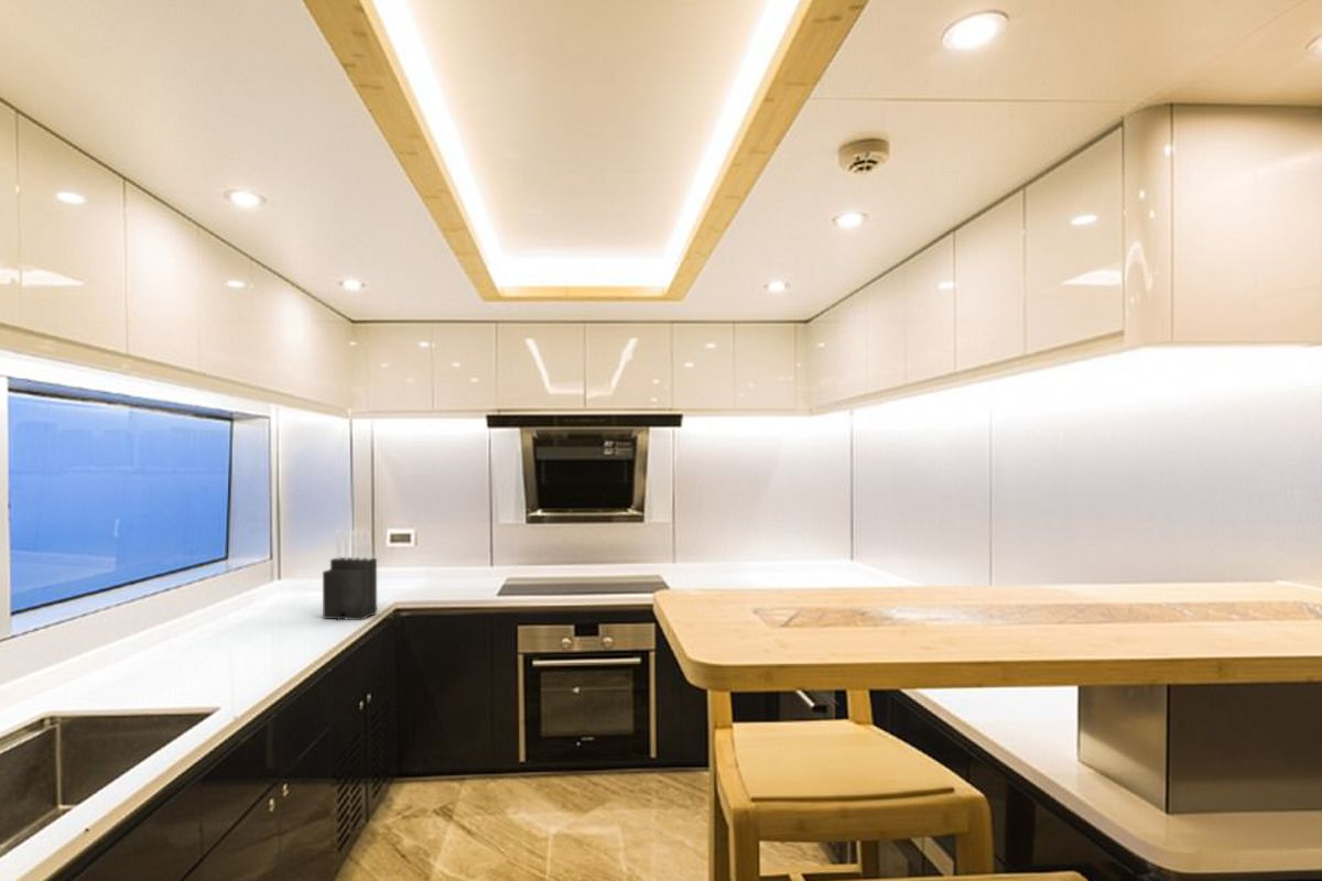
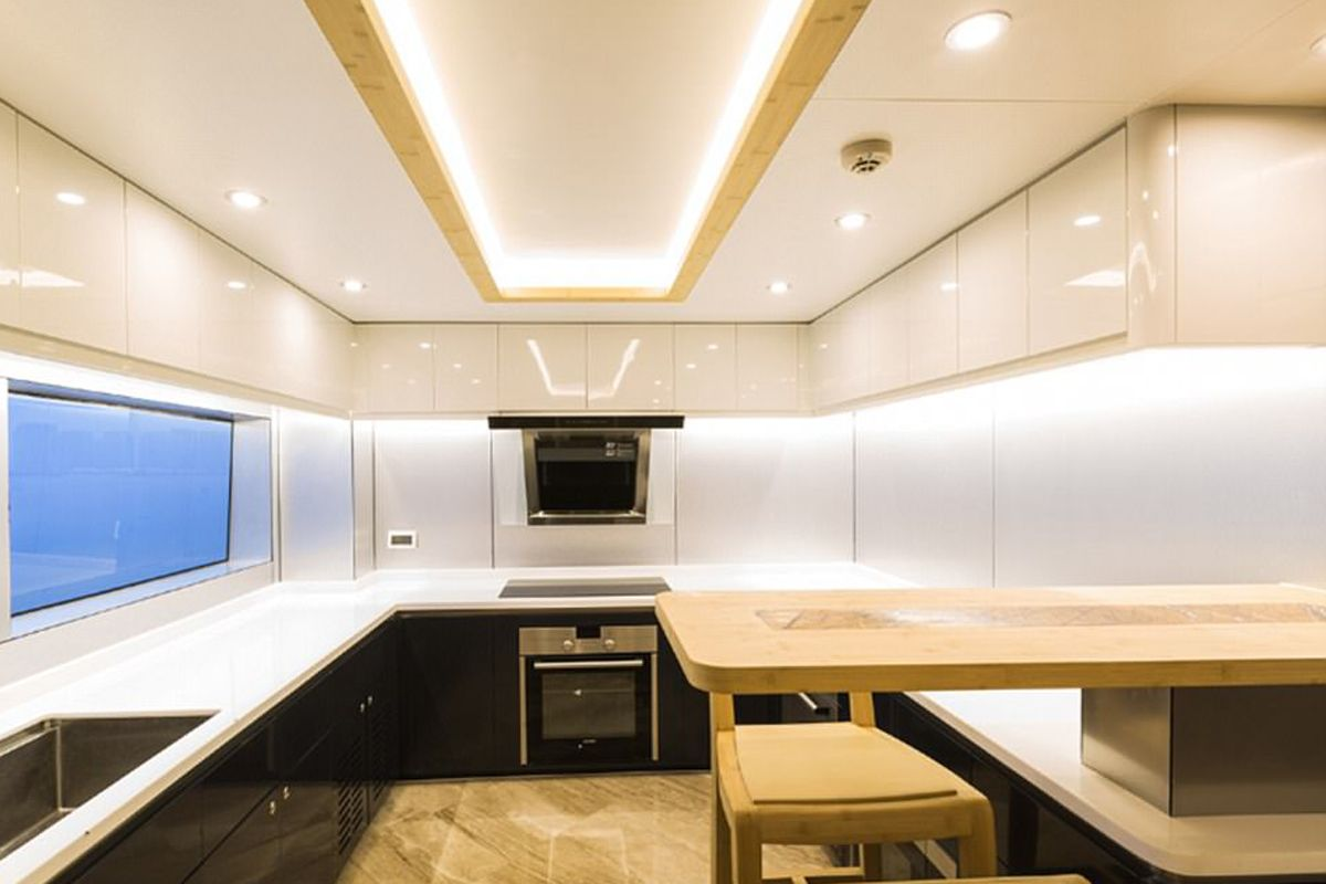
- knife block (348, 574)
